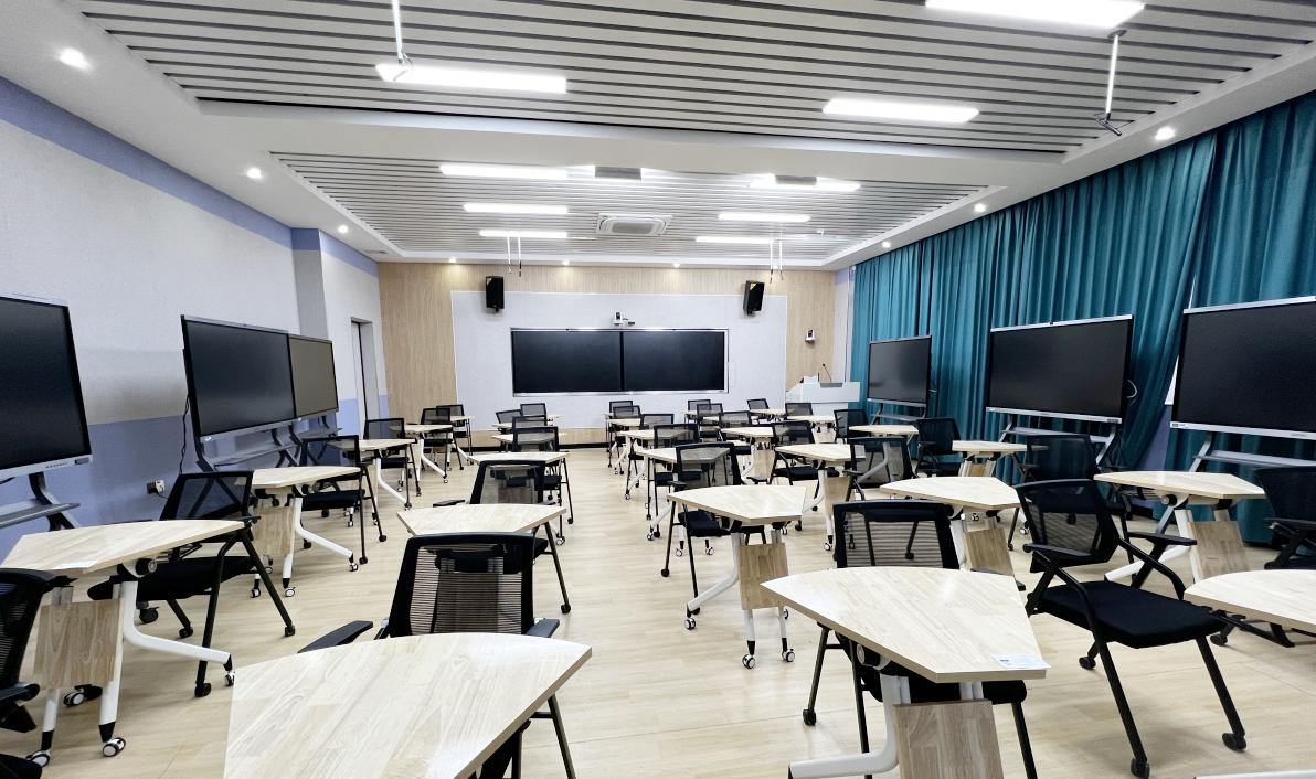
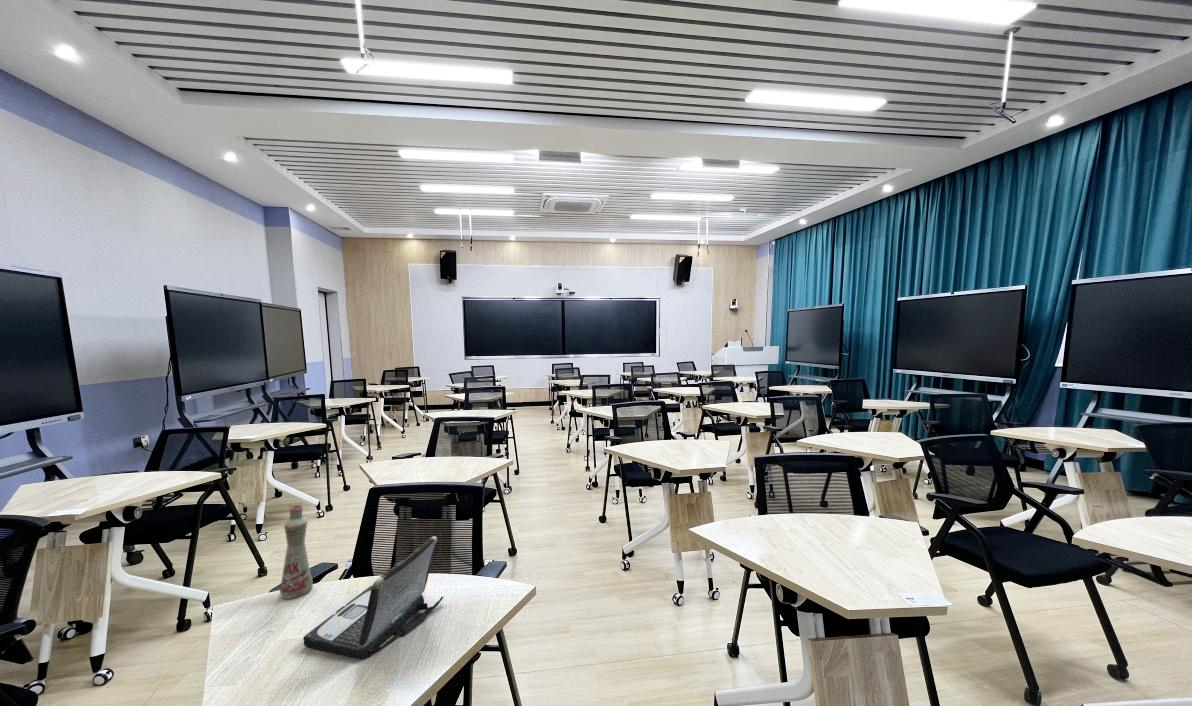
+ laptop (377, 588)
+ bottle (294, 549)
